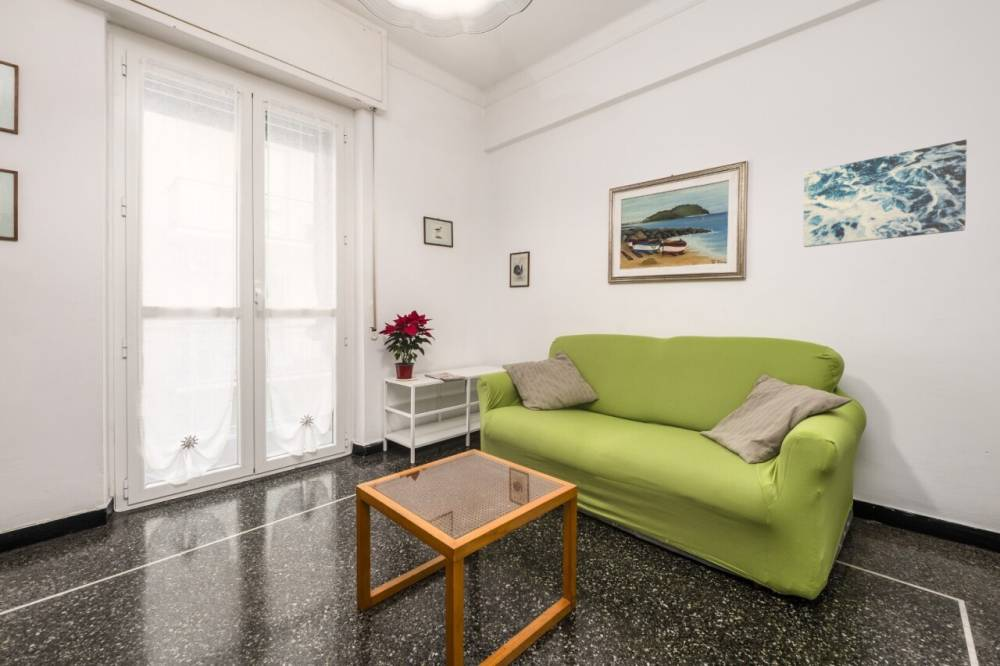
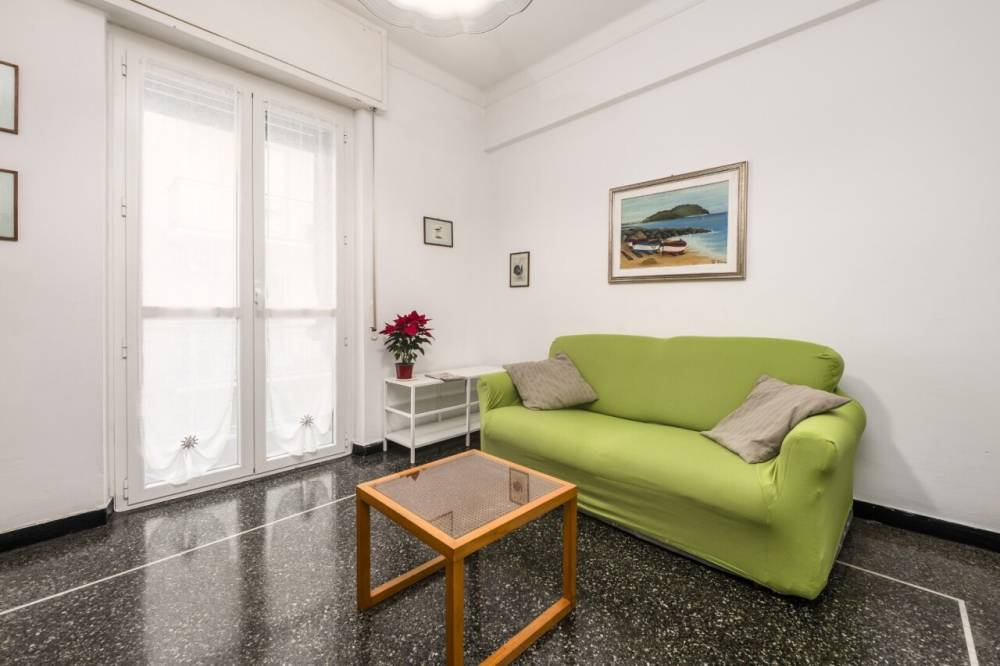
- wall art (877, 199)
